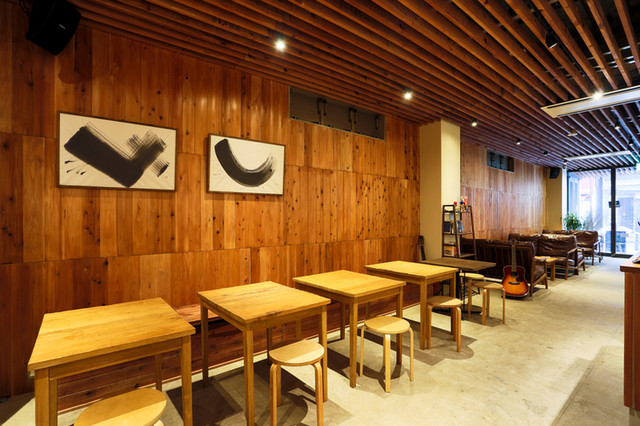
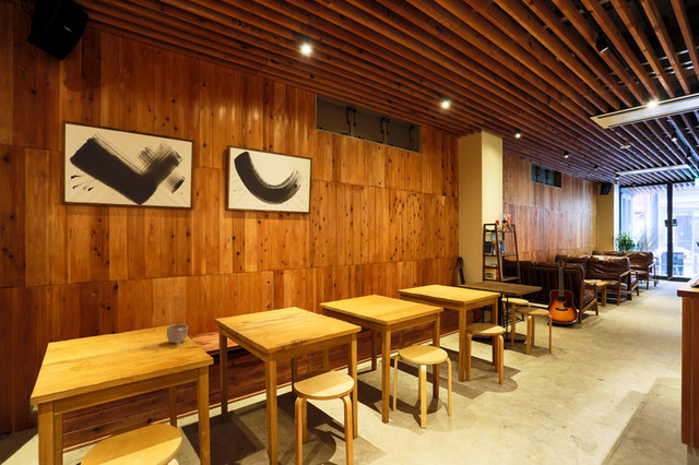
+ cup (177, 334)
